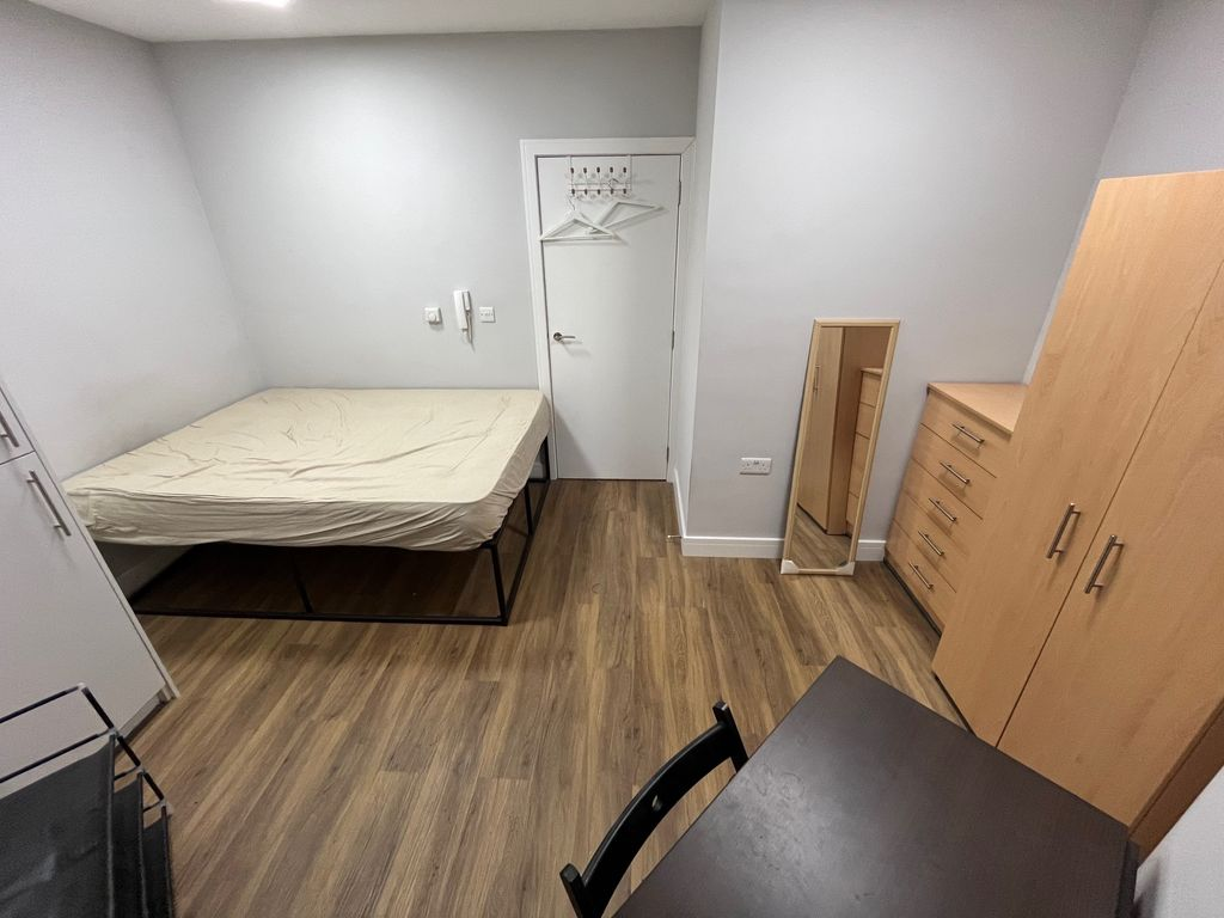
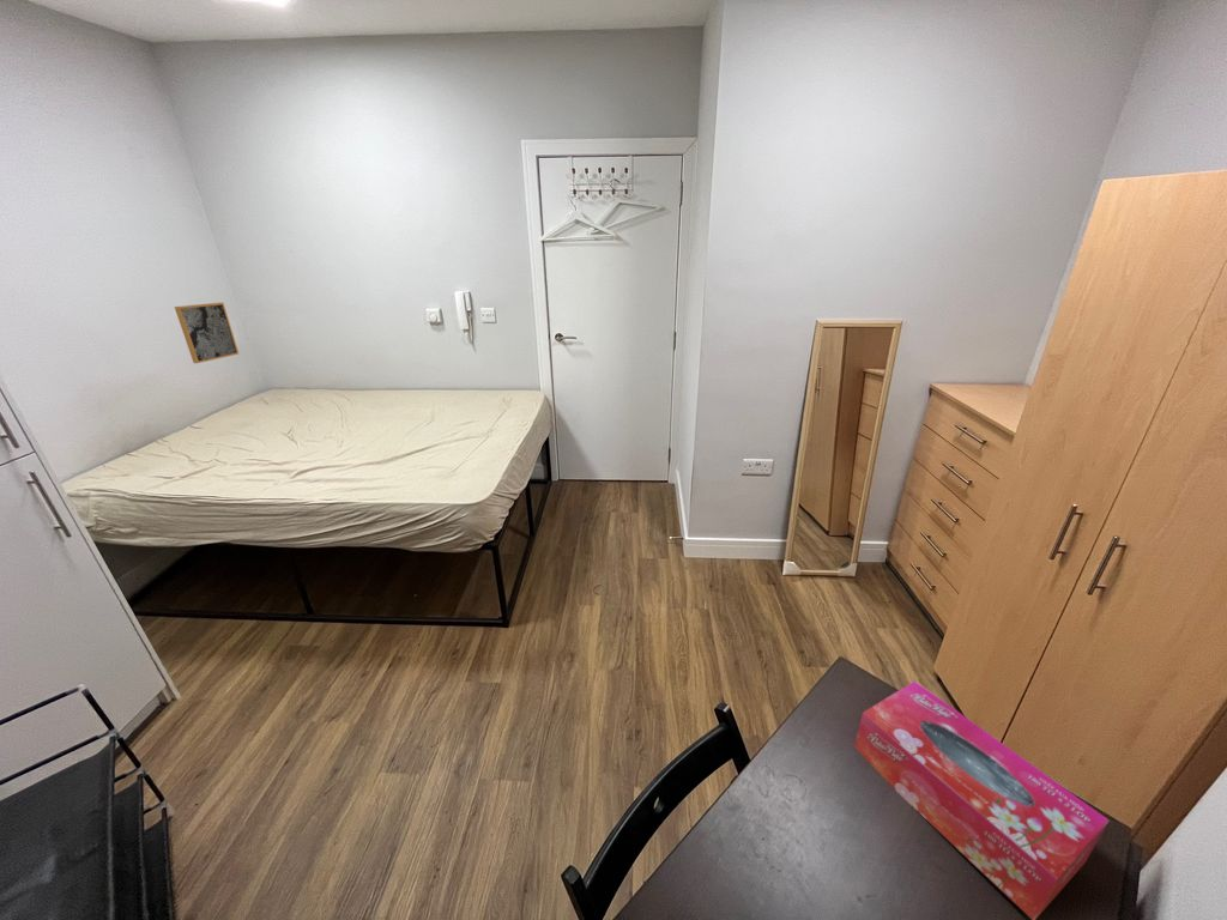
+ tissue box (965, 781)
+ wall art (208, 332)
